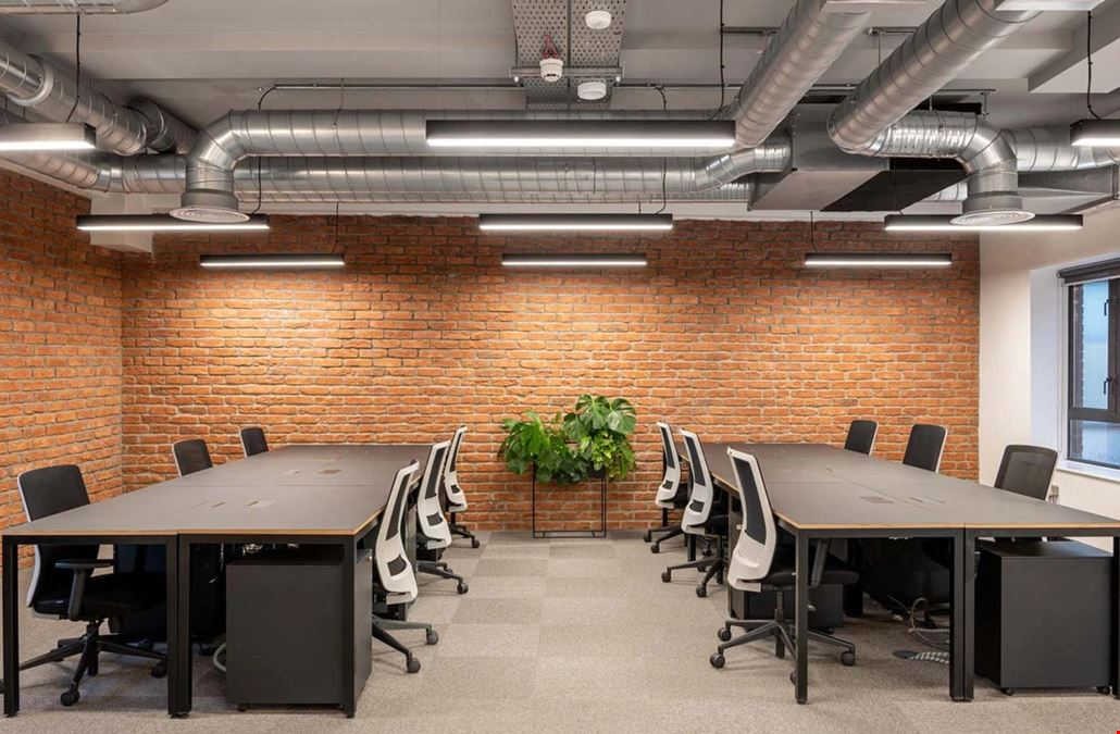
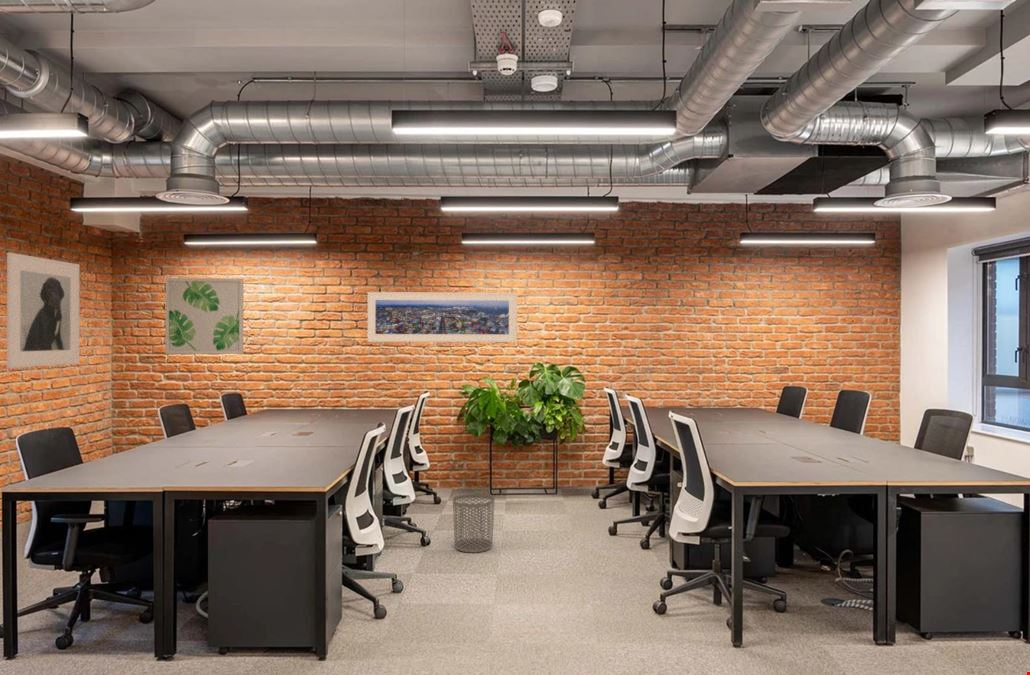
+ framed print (46, 312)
+ wall art (204, 316)
+ waste bin (473, 523)
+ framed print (442, 317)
